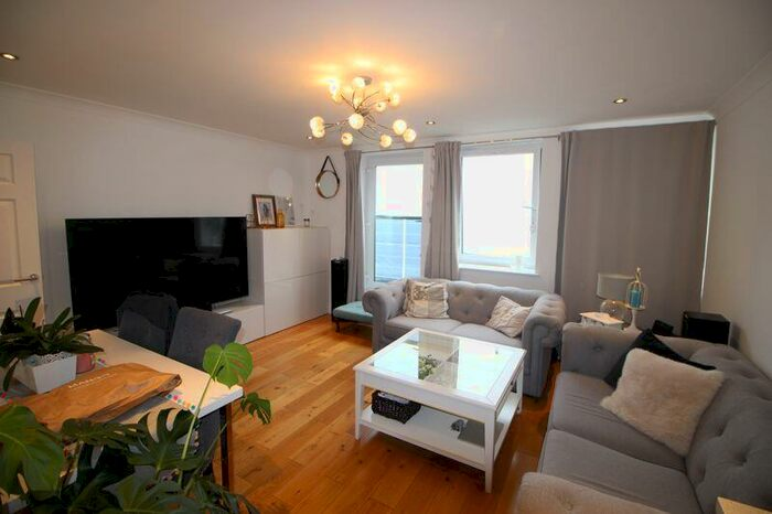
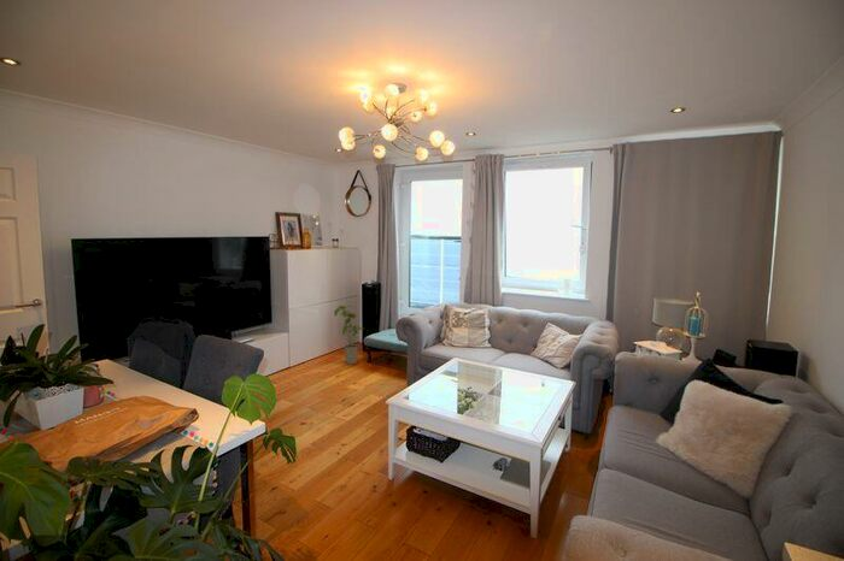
+ house plant (347, 335)
